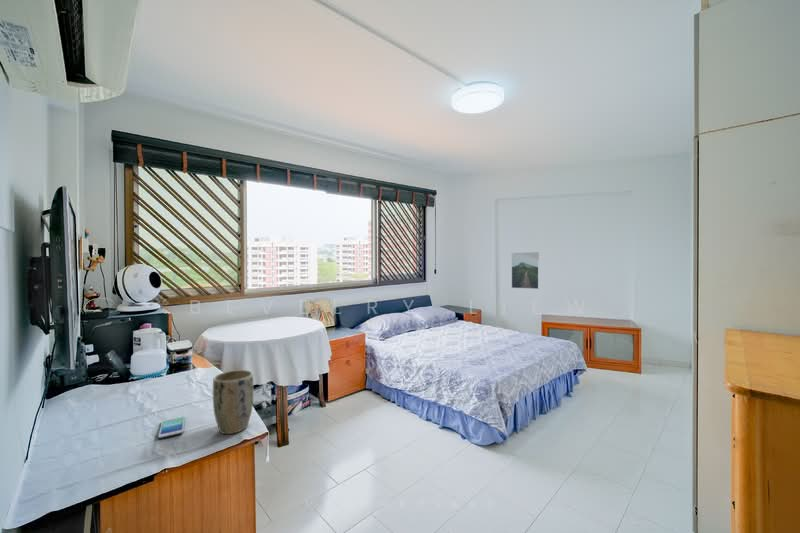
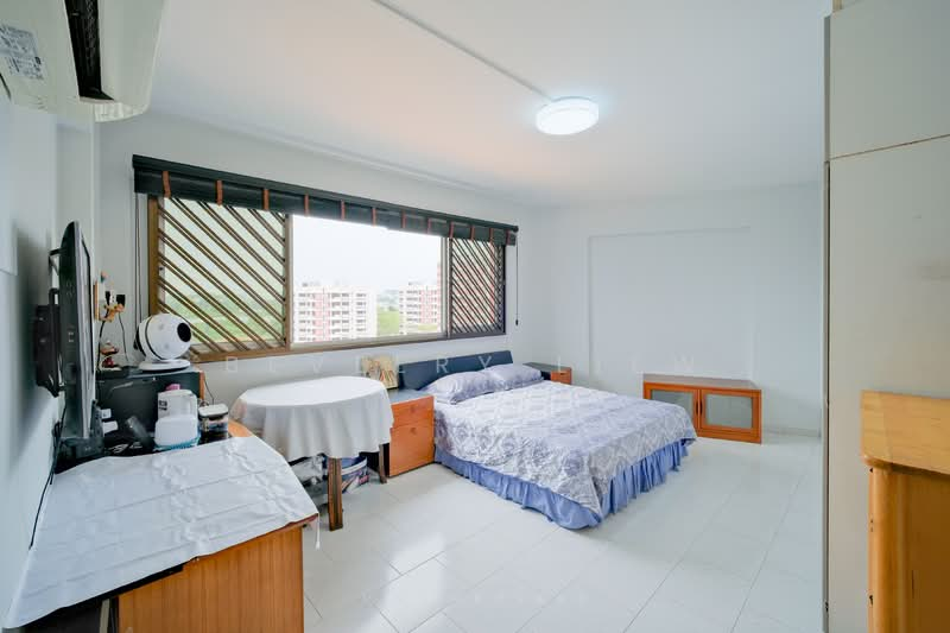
- plant pot (233, 401)
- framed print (524, 270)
- smartphone (172, 426)
